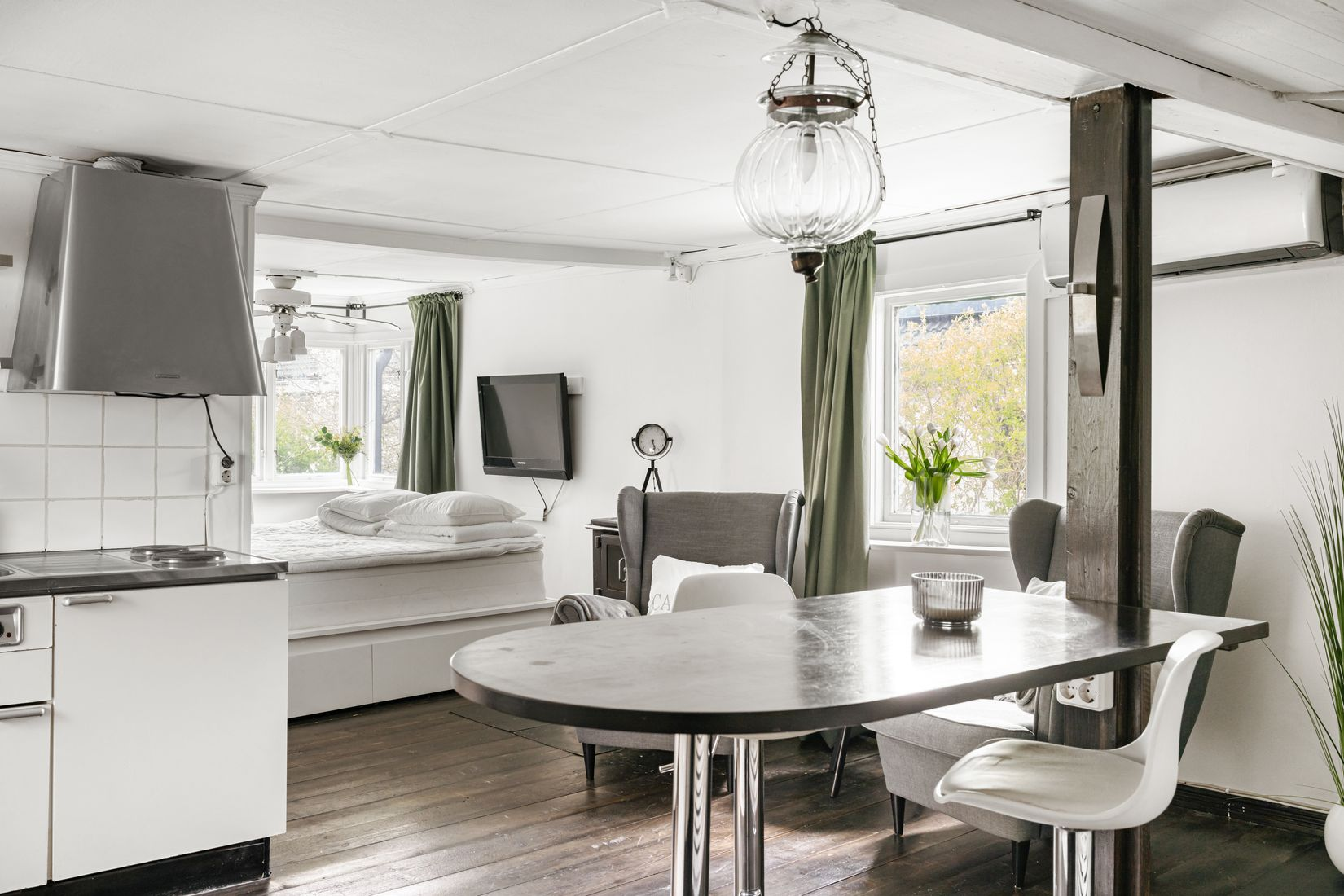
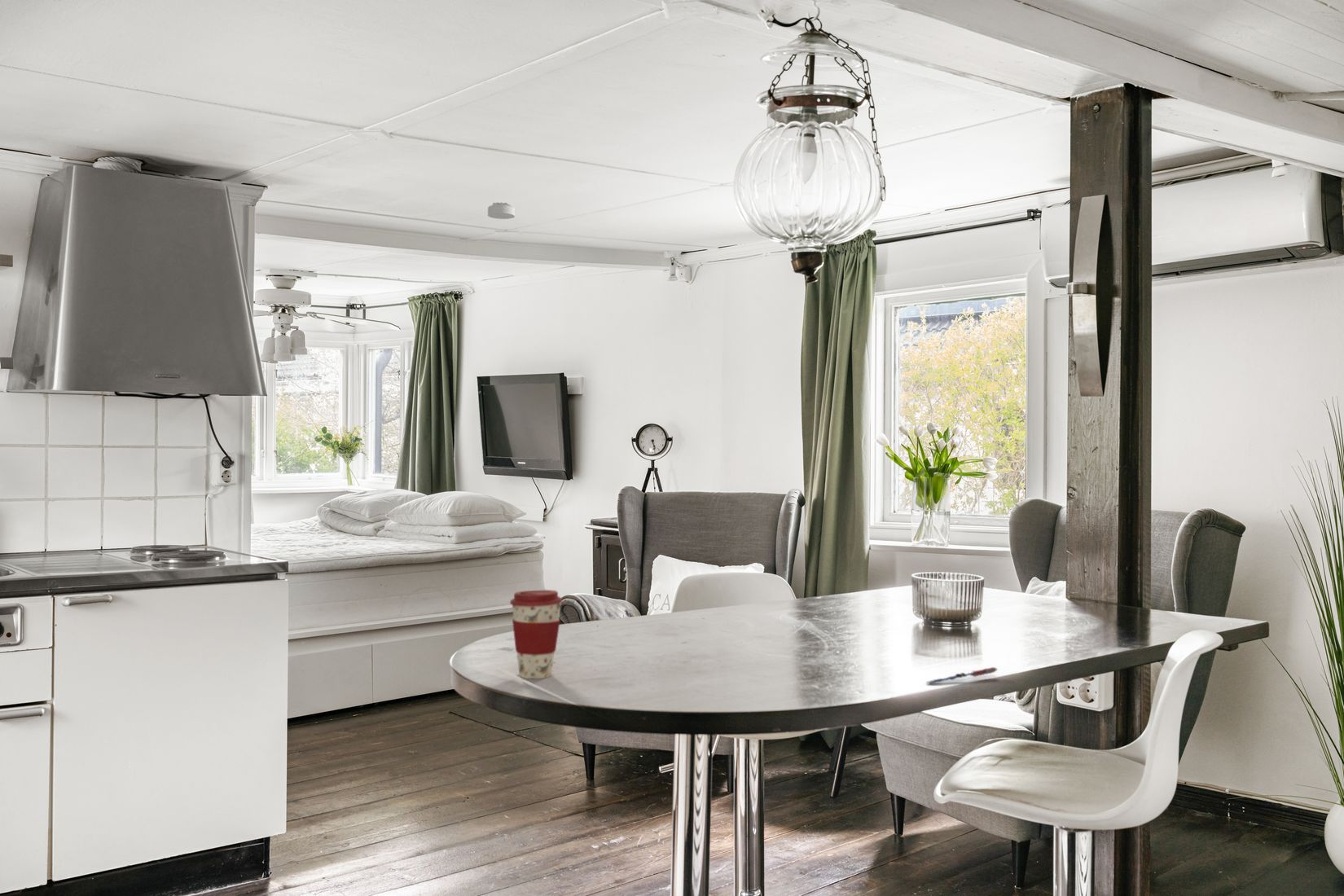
+ pen (962, 674)
+ smoke detector (501, 209)
+ coffee cup (535, 634)
